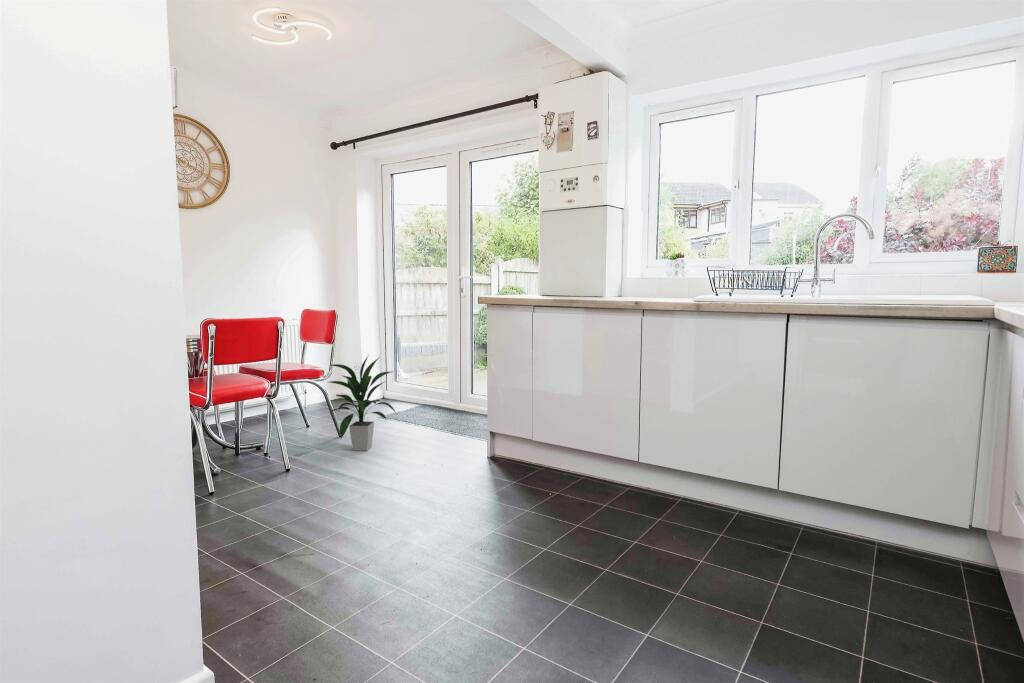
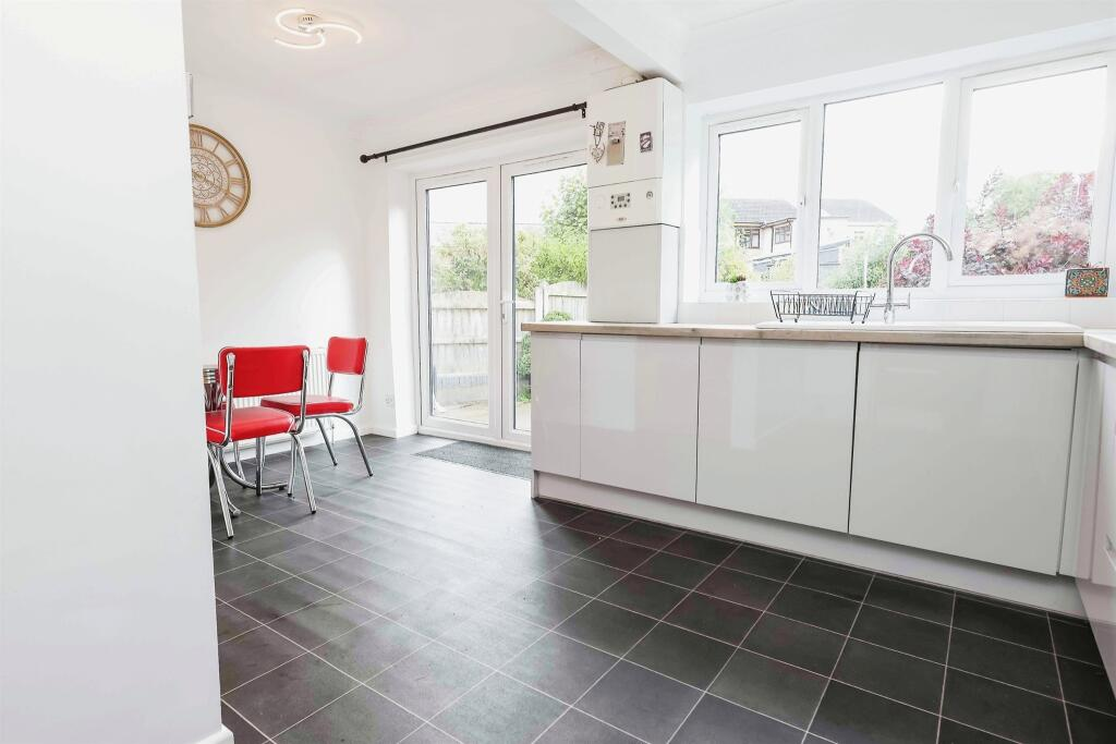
- indoor plant (358, 402)
